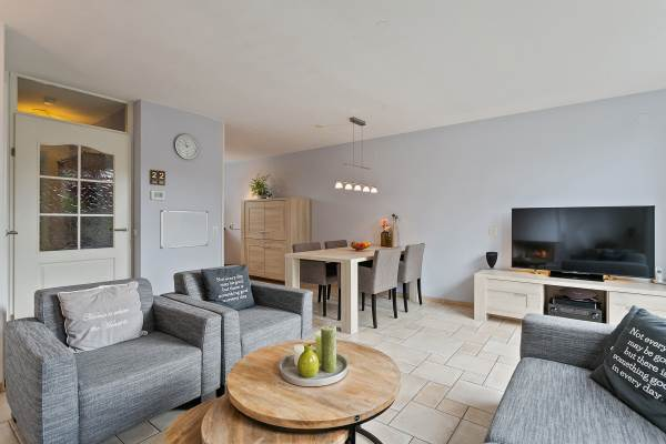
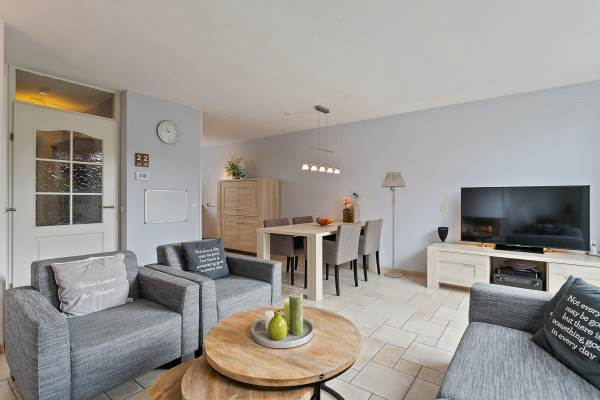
+ floor lamp (393, 223)
